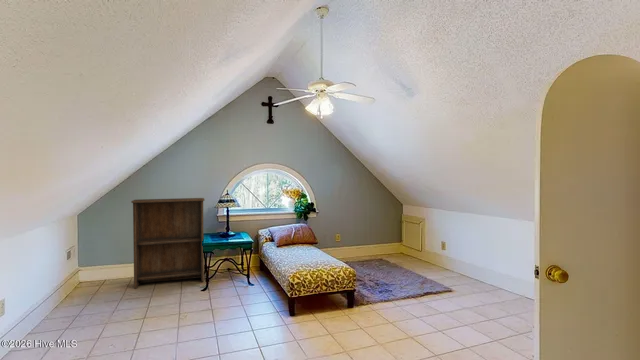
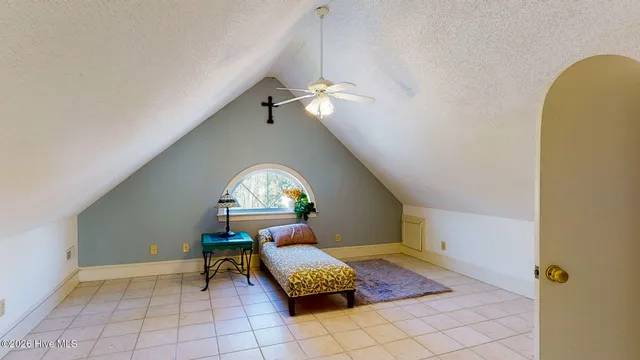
- bookshelf (170, 240)
